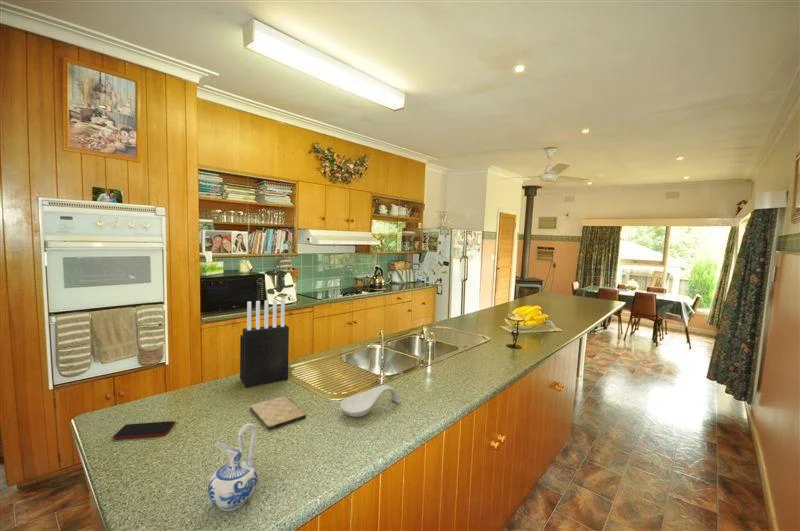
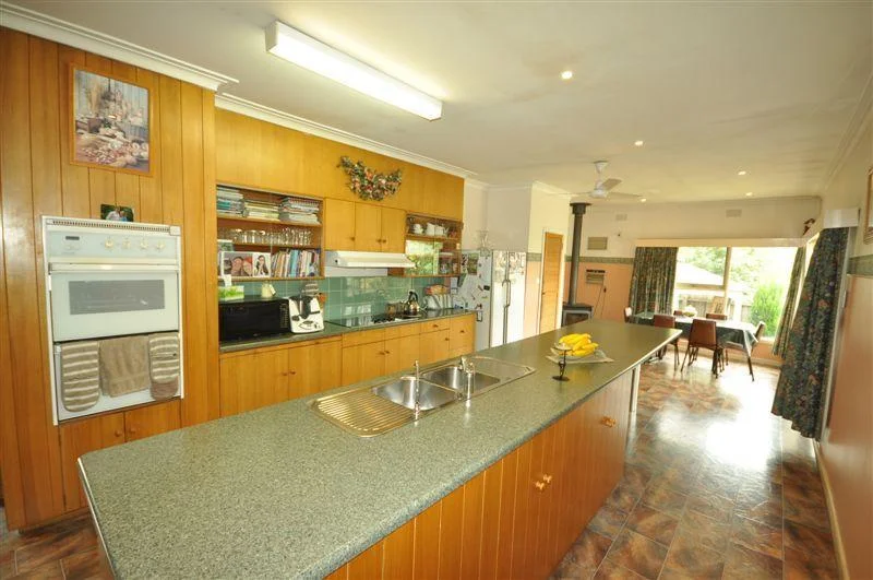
- spoon rest (370, 399)
- cutting board (277, 411)
- smartphone (145, 429)
- knife block (263, 339)
- ceramic pitcher (233, 465)
